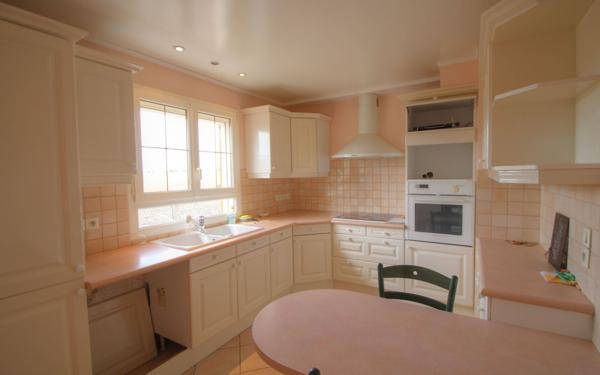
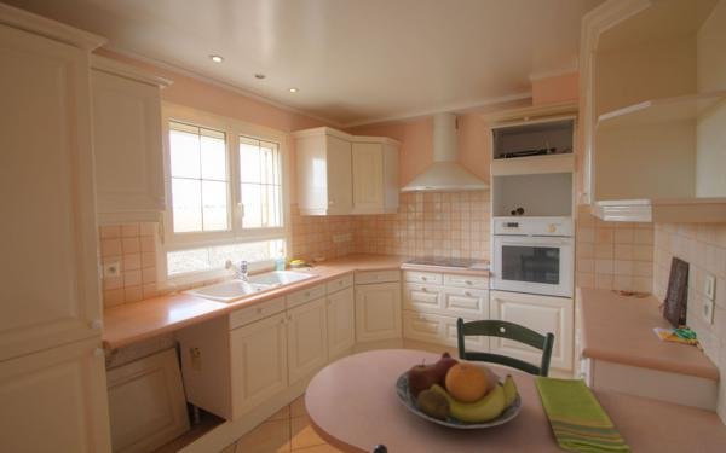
+ dish towel (574, 407)
+ fruit bowl (455, 384)
